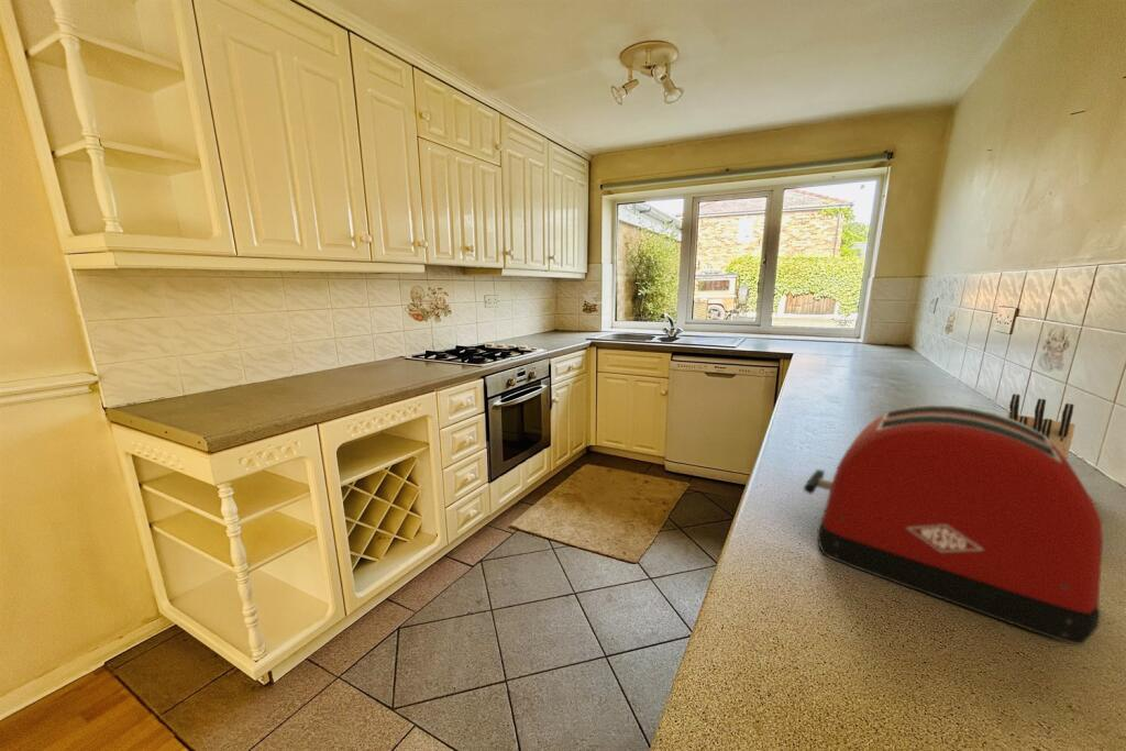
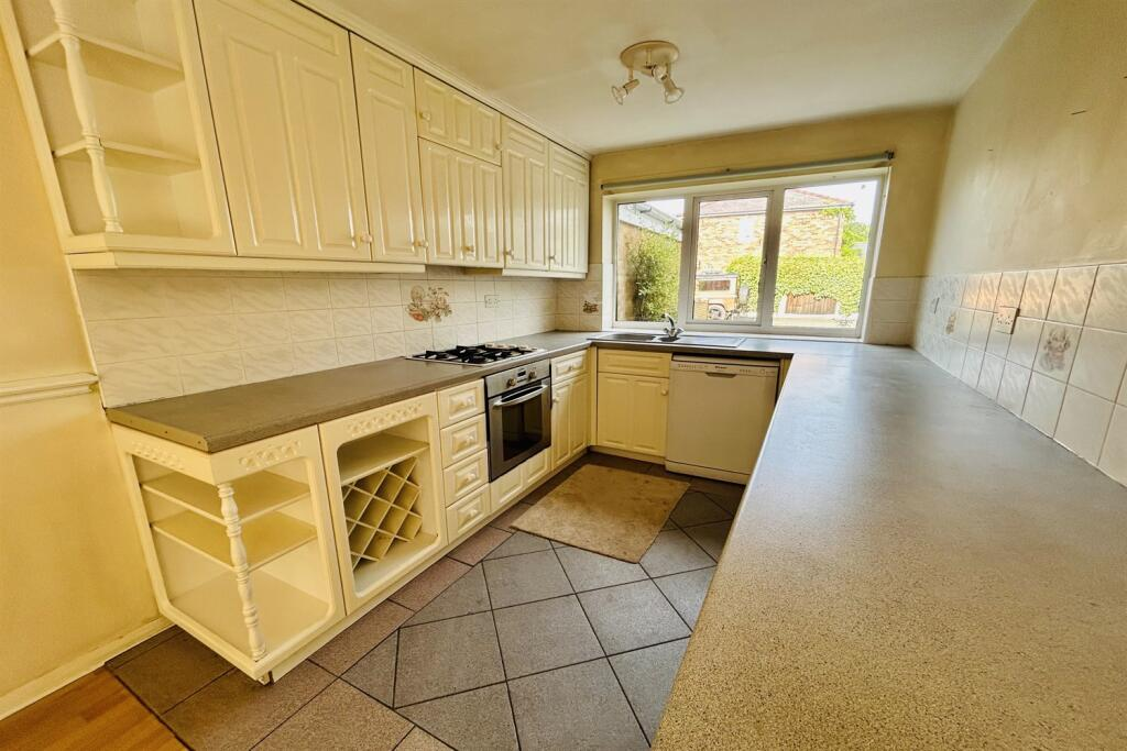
- knife block (1039, 432)
- toaster (948, 492)
